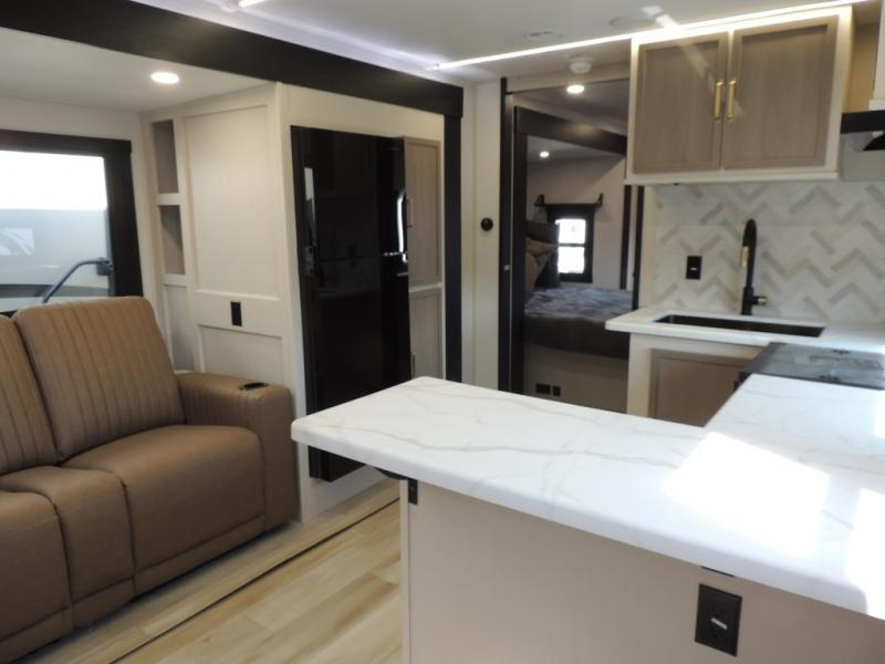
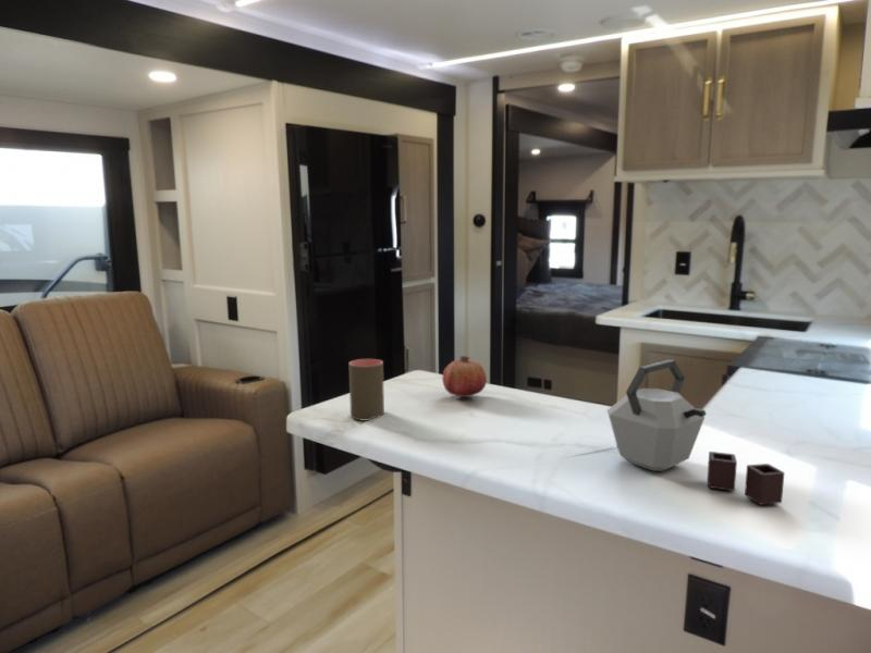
+ kettle (695, 423)
+ cup (366, 389)
+ fruit (464, 377)
